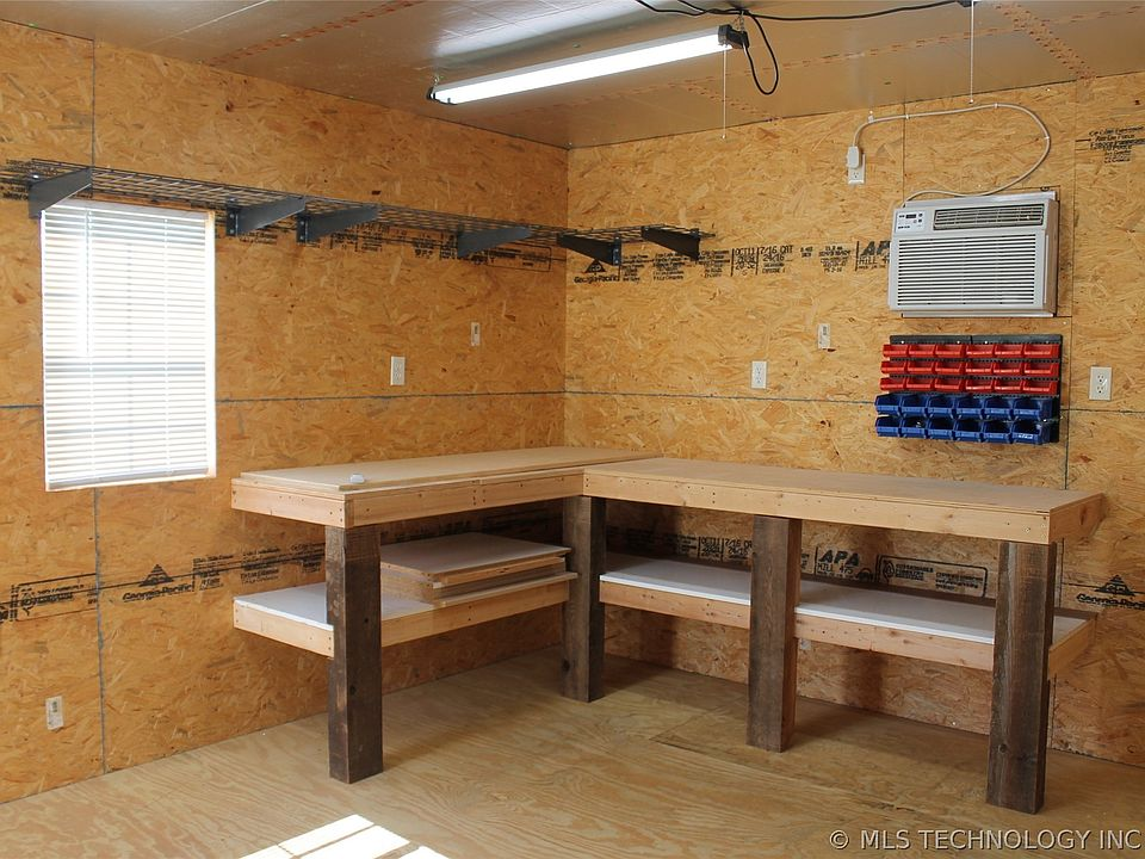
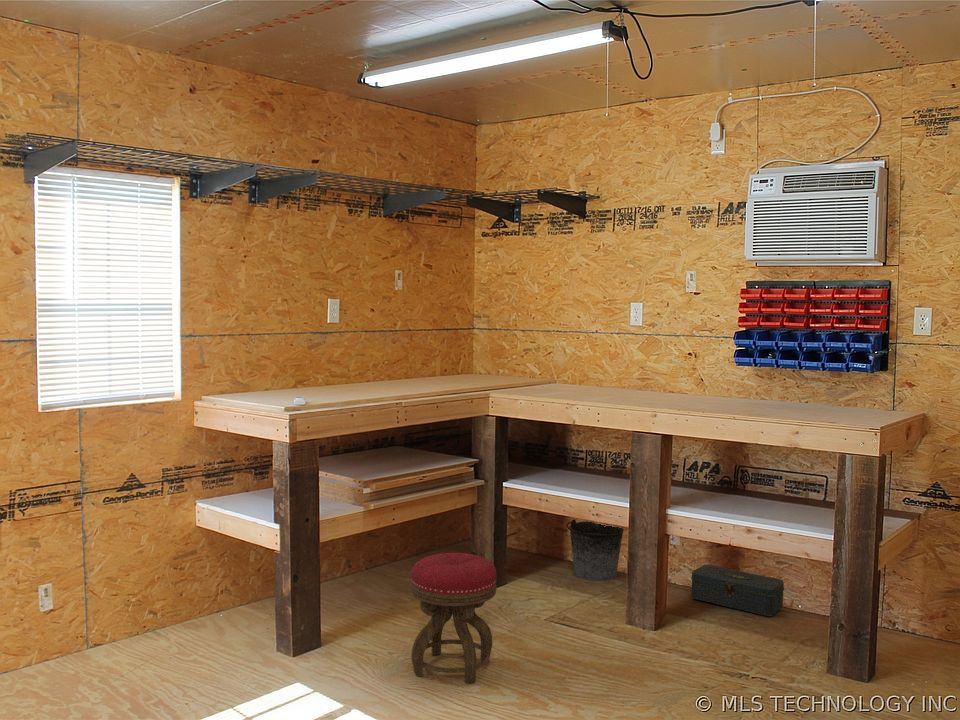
+ toolbox (736, 589)
+ bucket (594, 549)
+ stool (453, 614)
